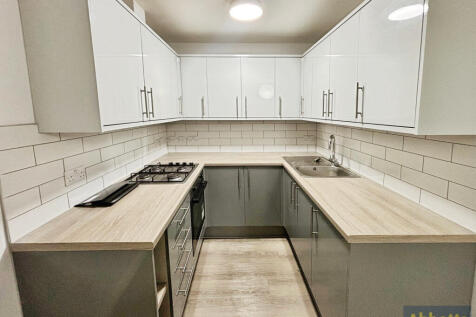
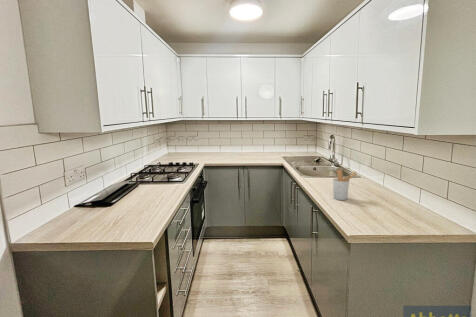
+ utensil holder (345, 184)
